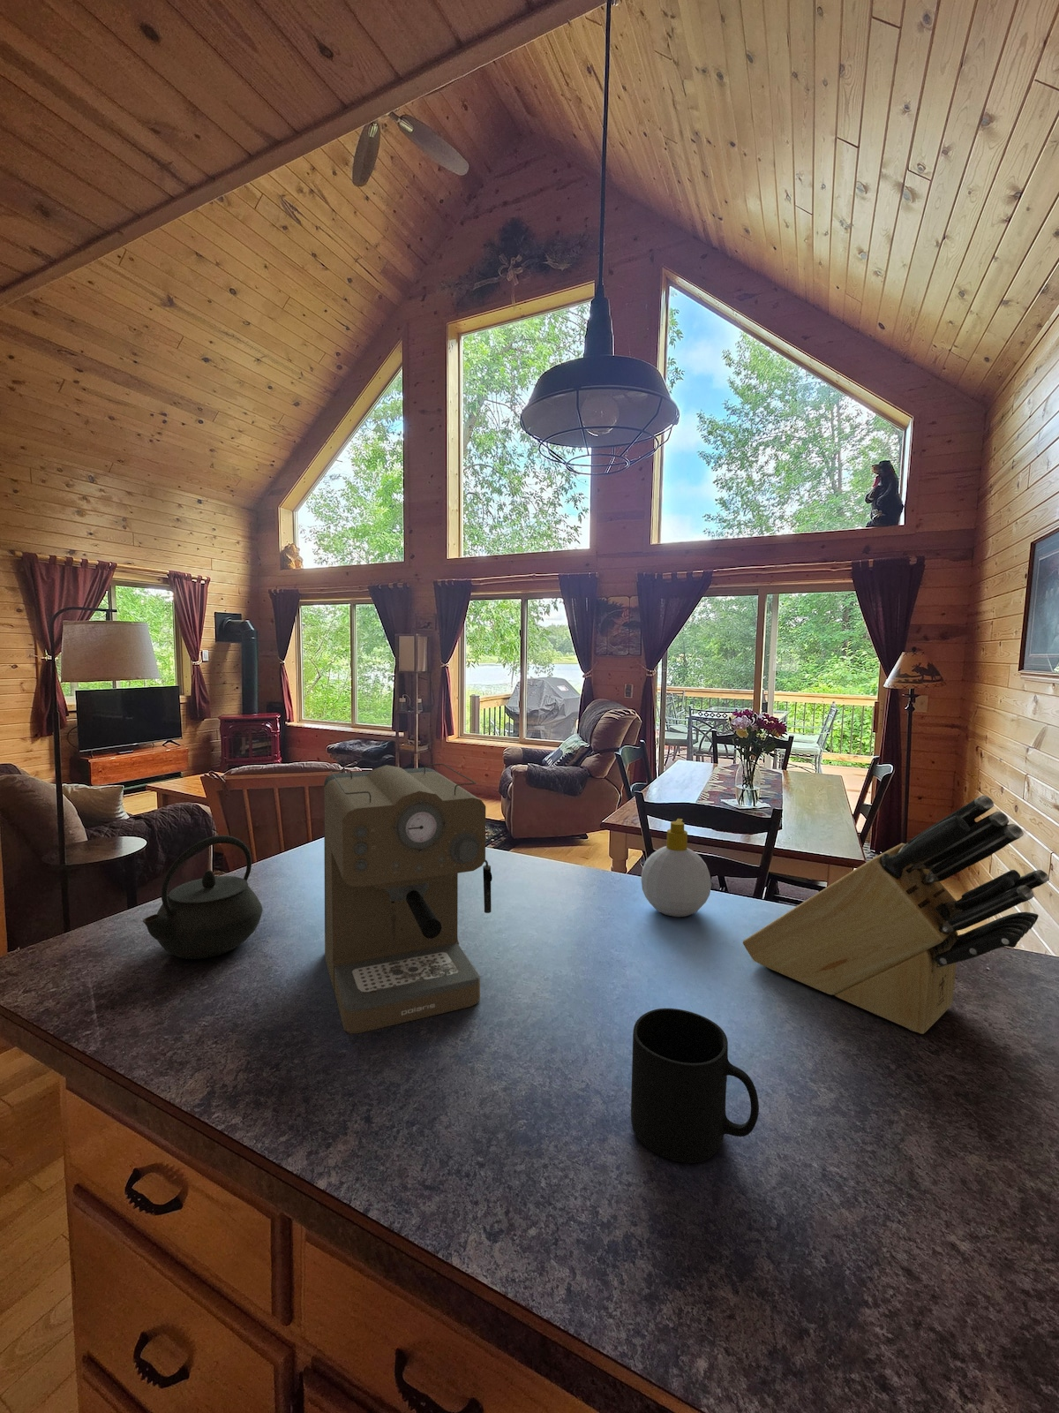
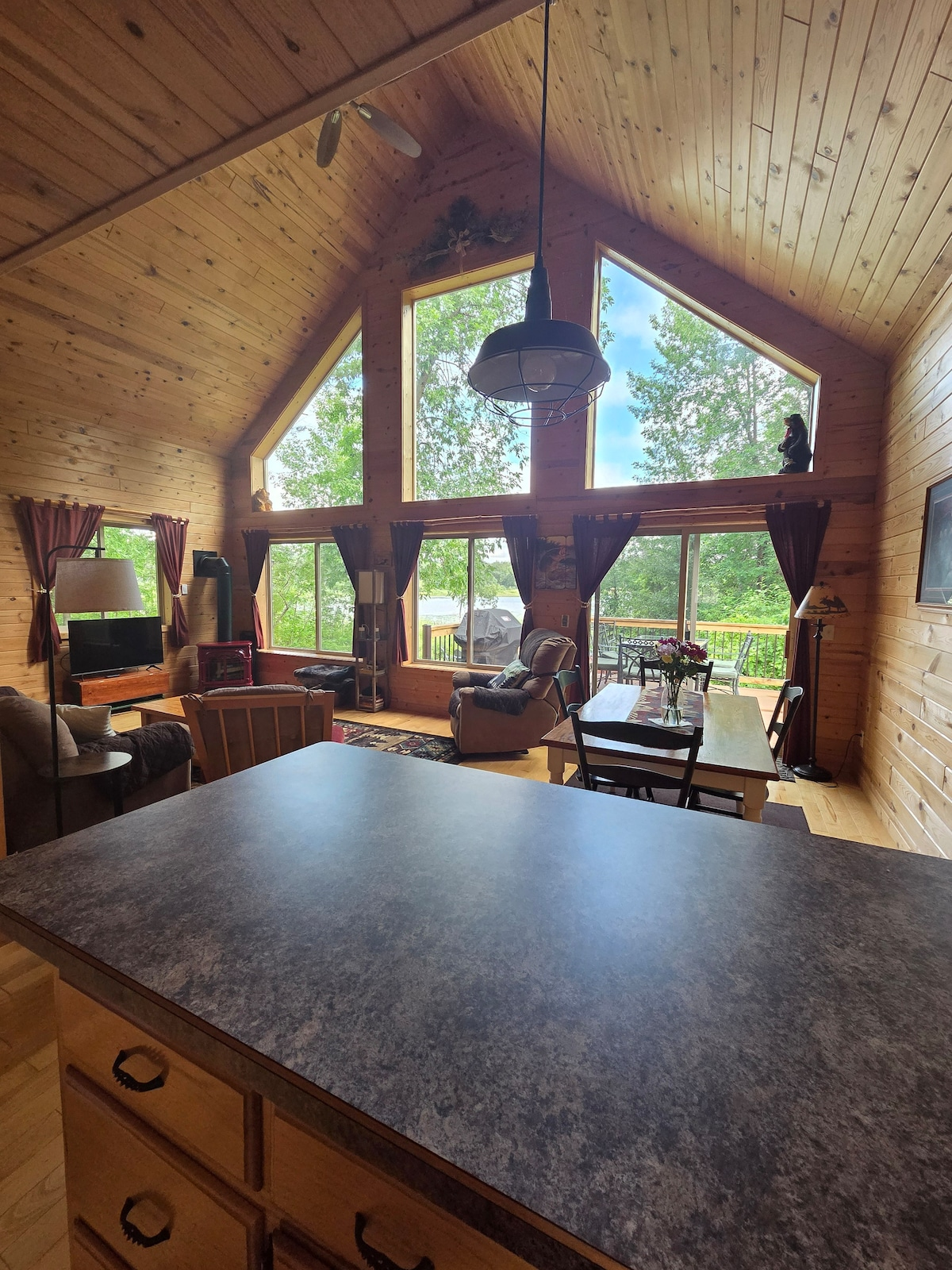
- mug (691, 1089)
- kettle (202, 895)
- coffee maker (412, 879)
- soap bottle (676, 867)
- knife block (878, 891)
